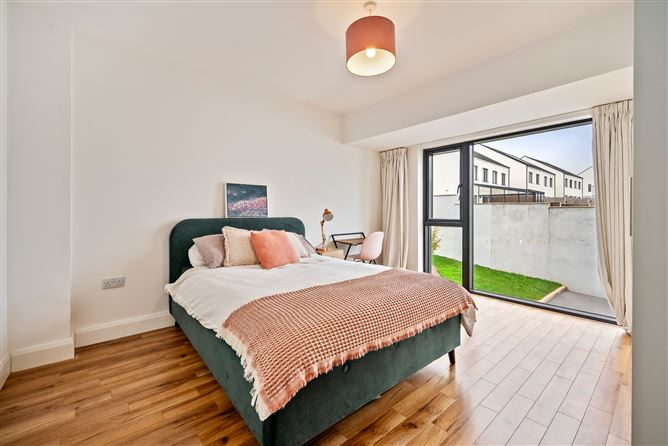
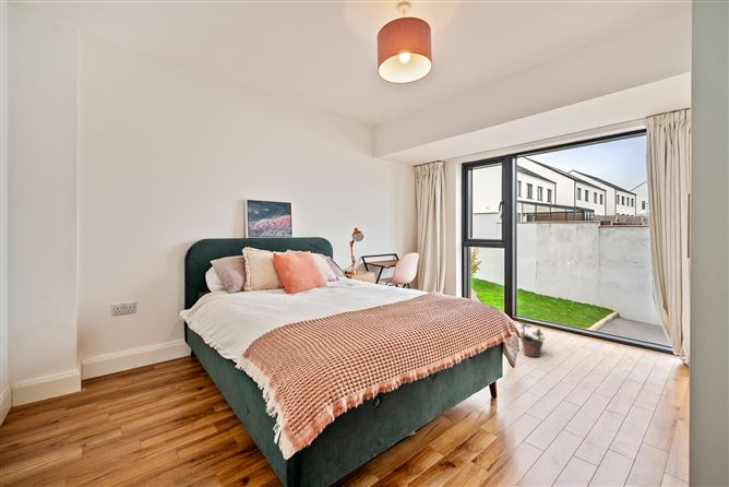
+ potted plant (530, 336)
